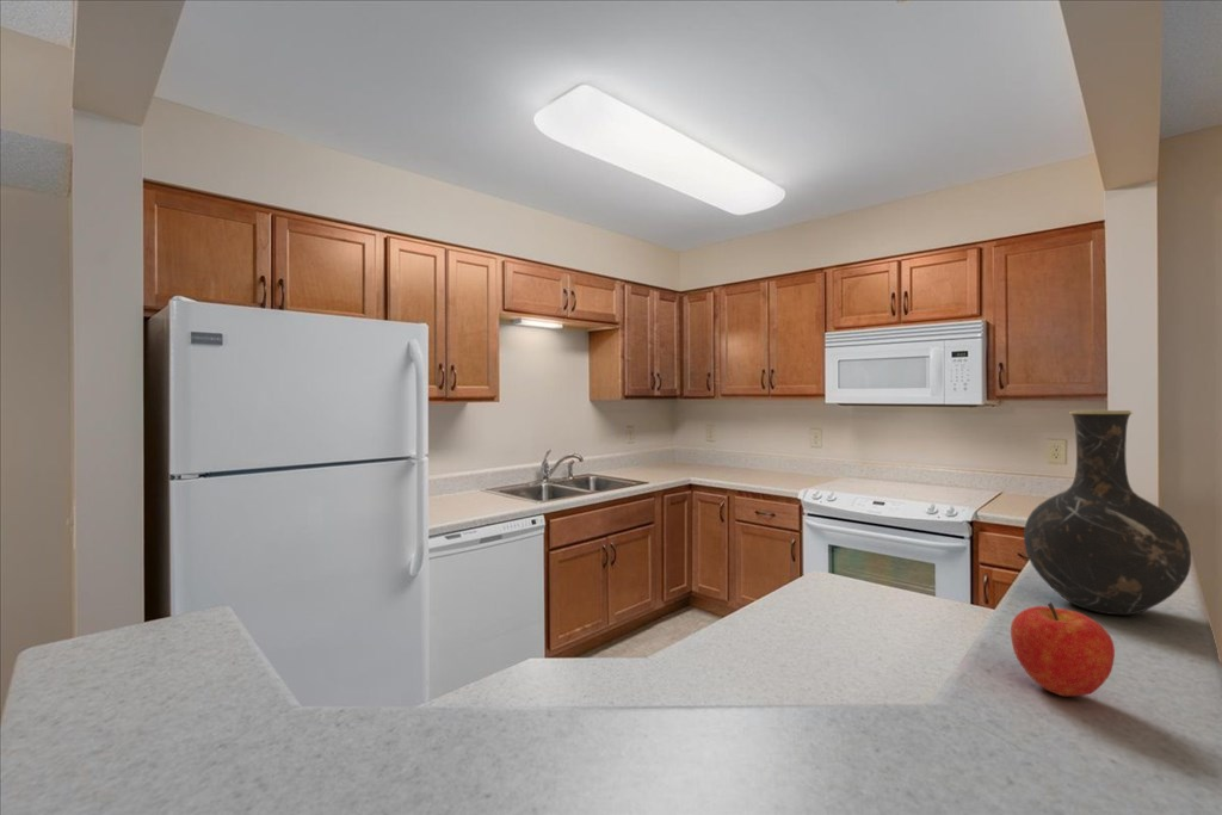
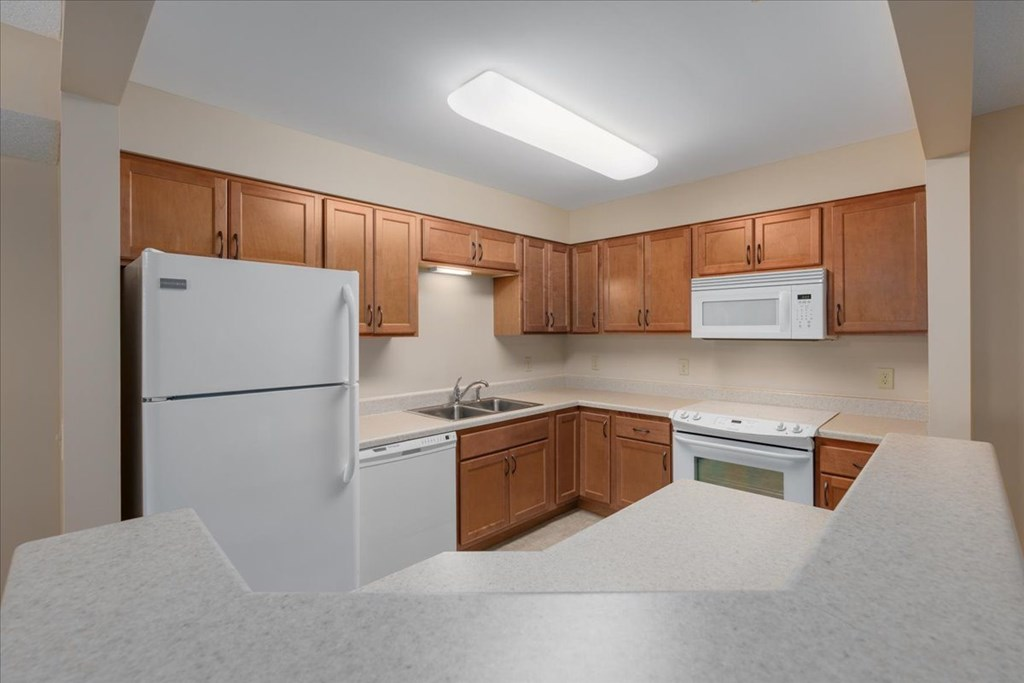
- vase (1100, 508)
- fruit (1060, 647)
